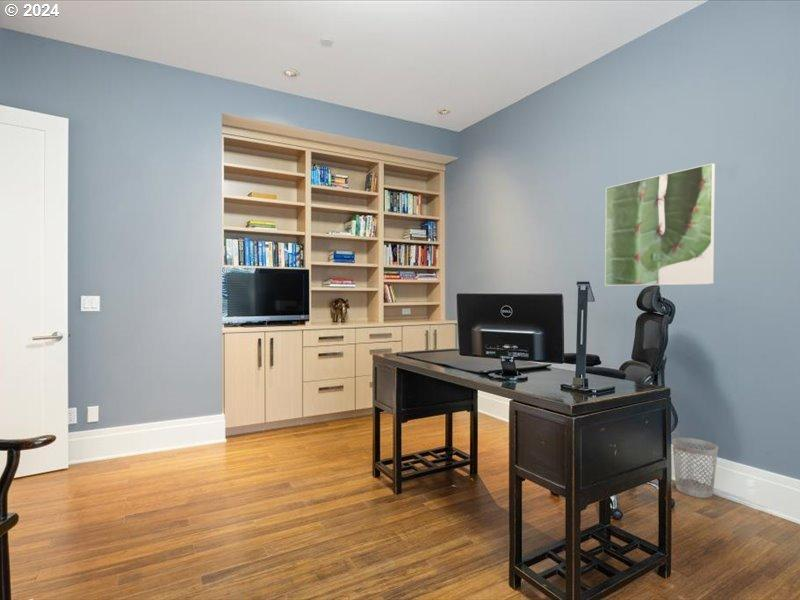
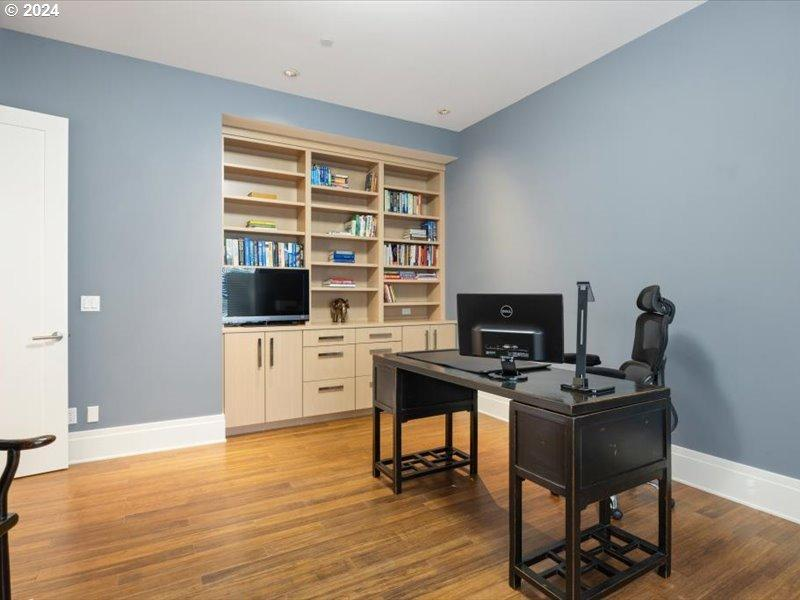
- wastebasket (694, 467)
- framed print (654, 231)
